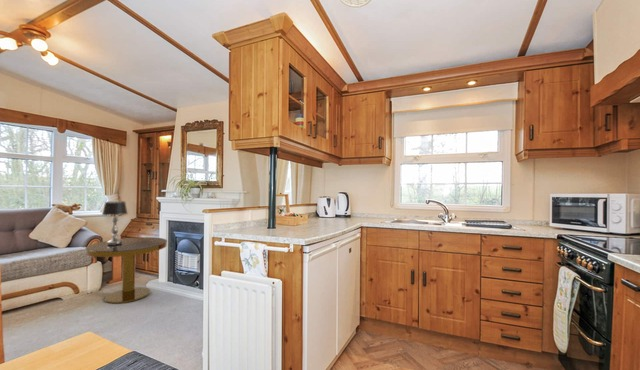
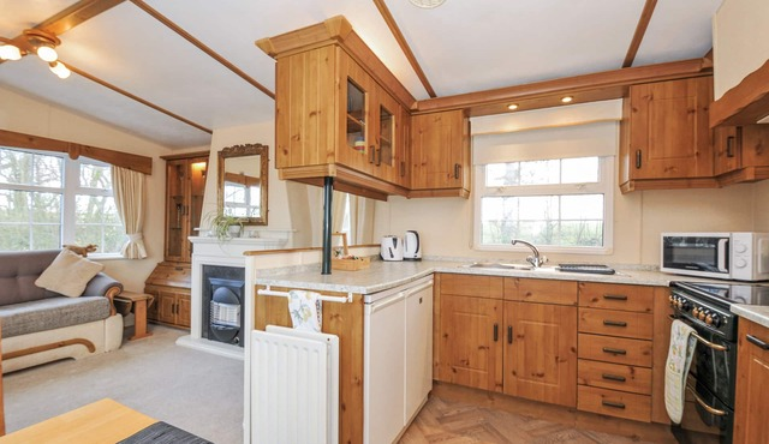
- side table (128, 269)
- table lamp (114, 222)
